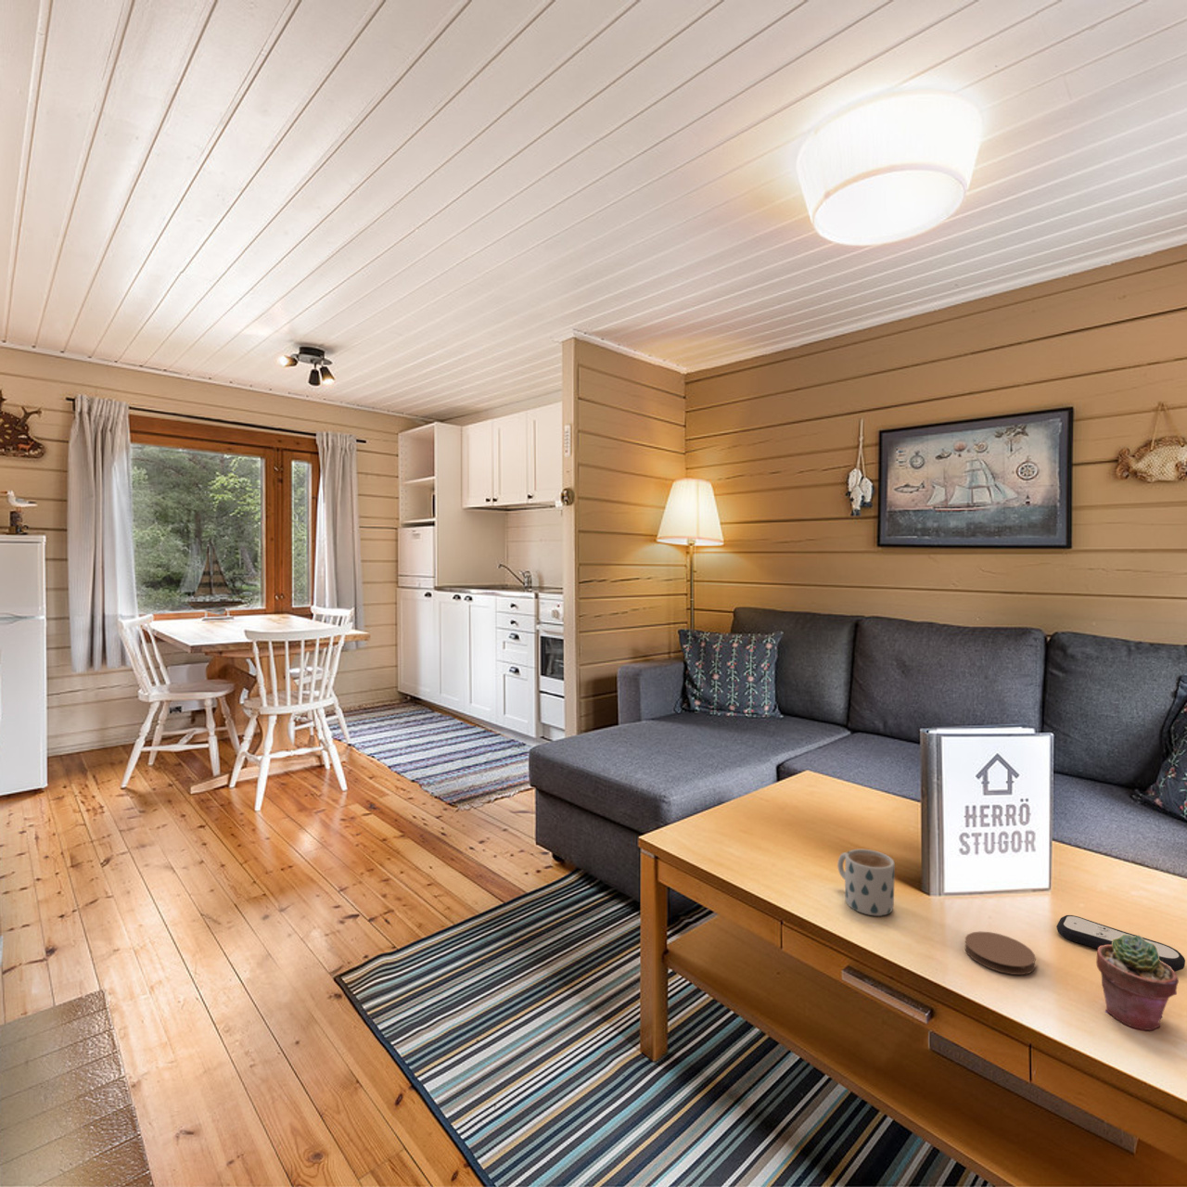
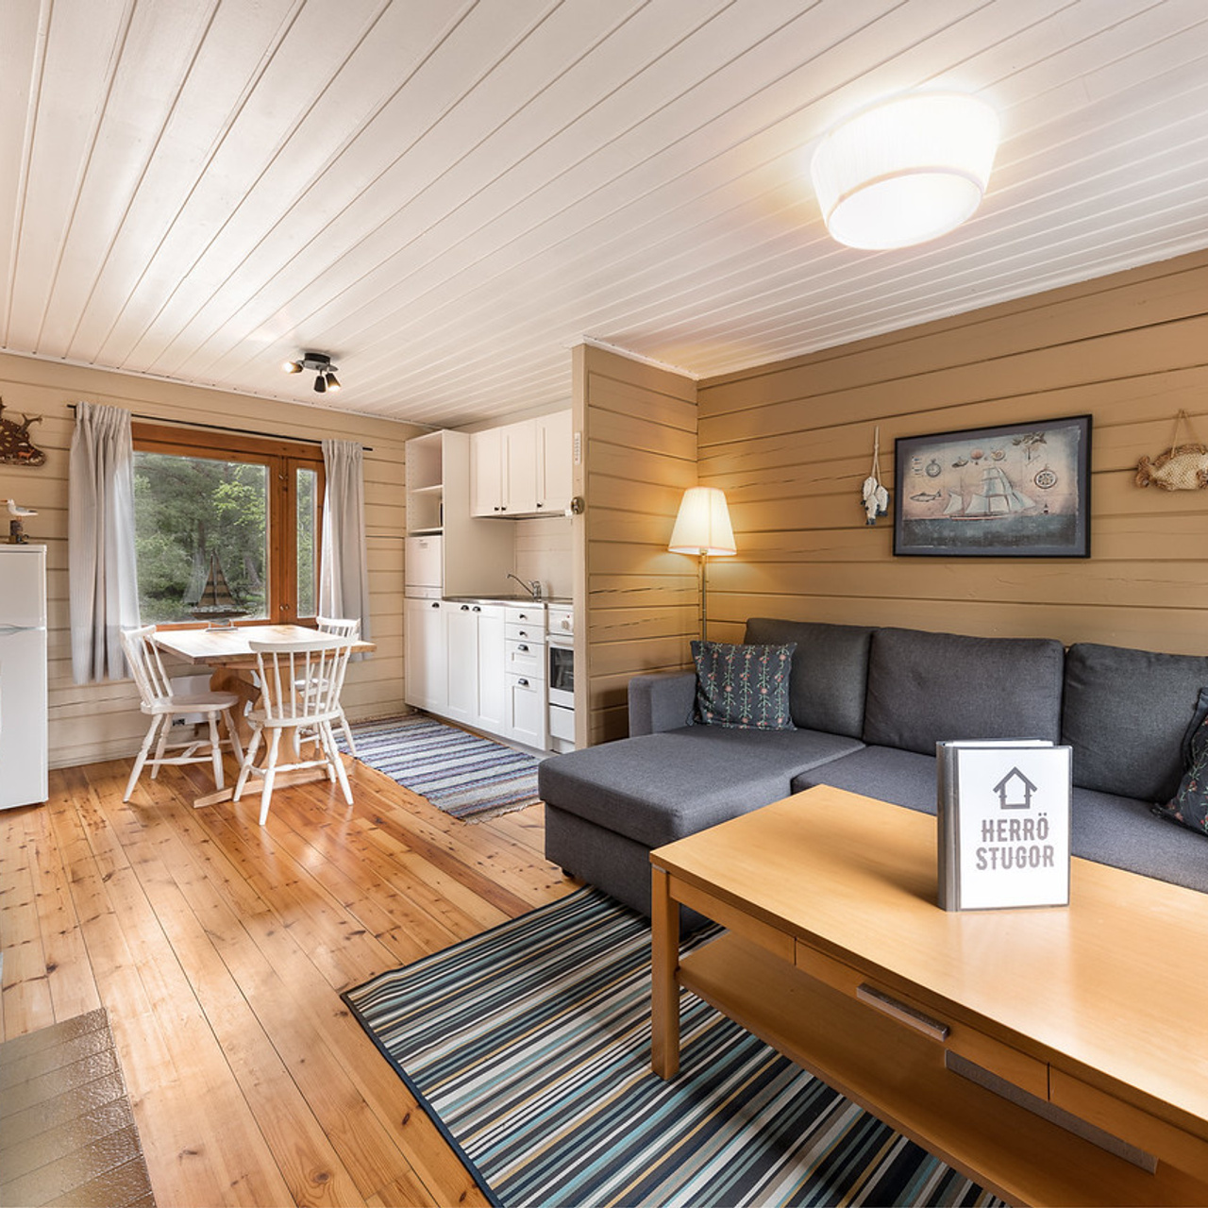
- mug (862, 877)
- coaster (999, 951)
- potted succulent (1134, 978)
- remote control (1117, 938)
